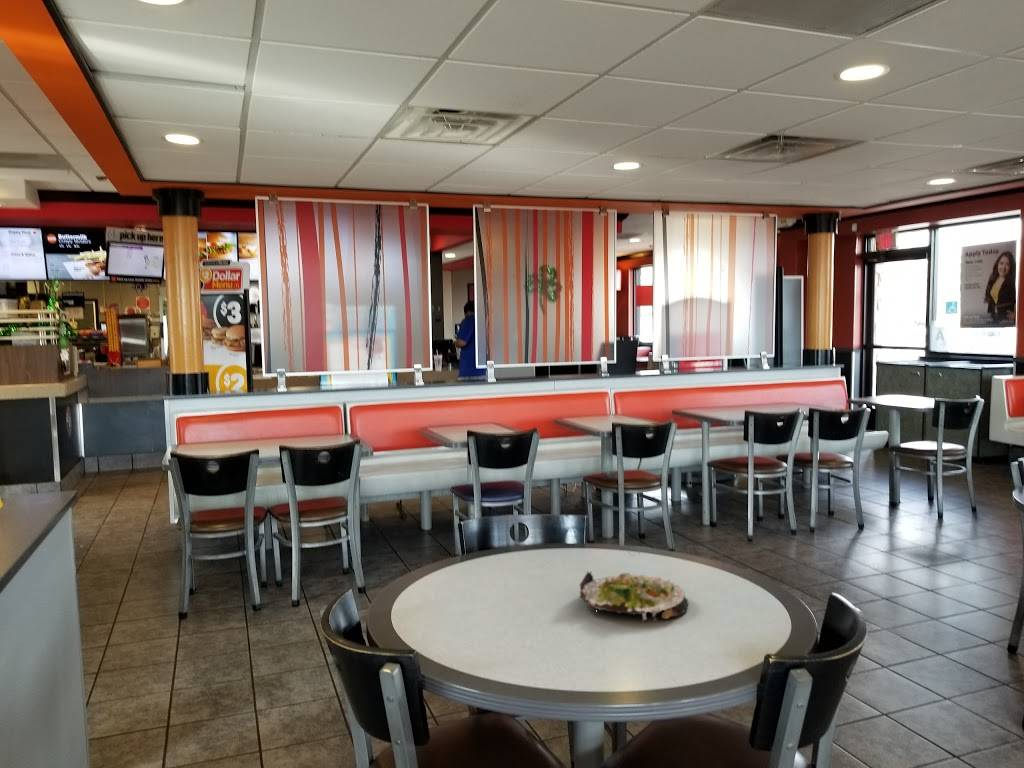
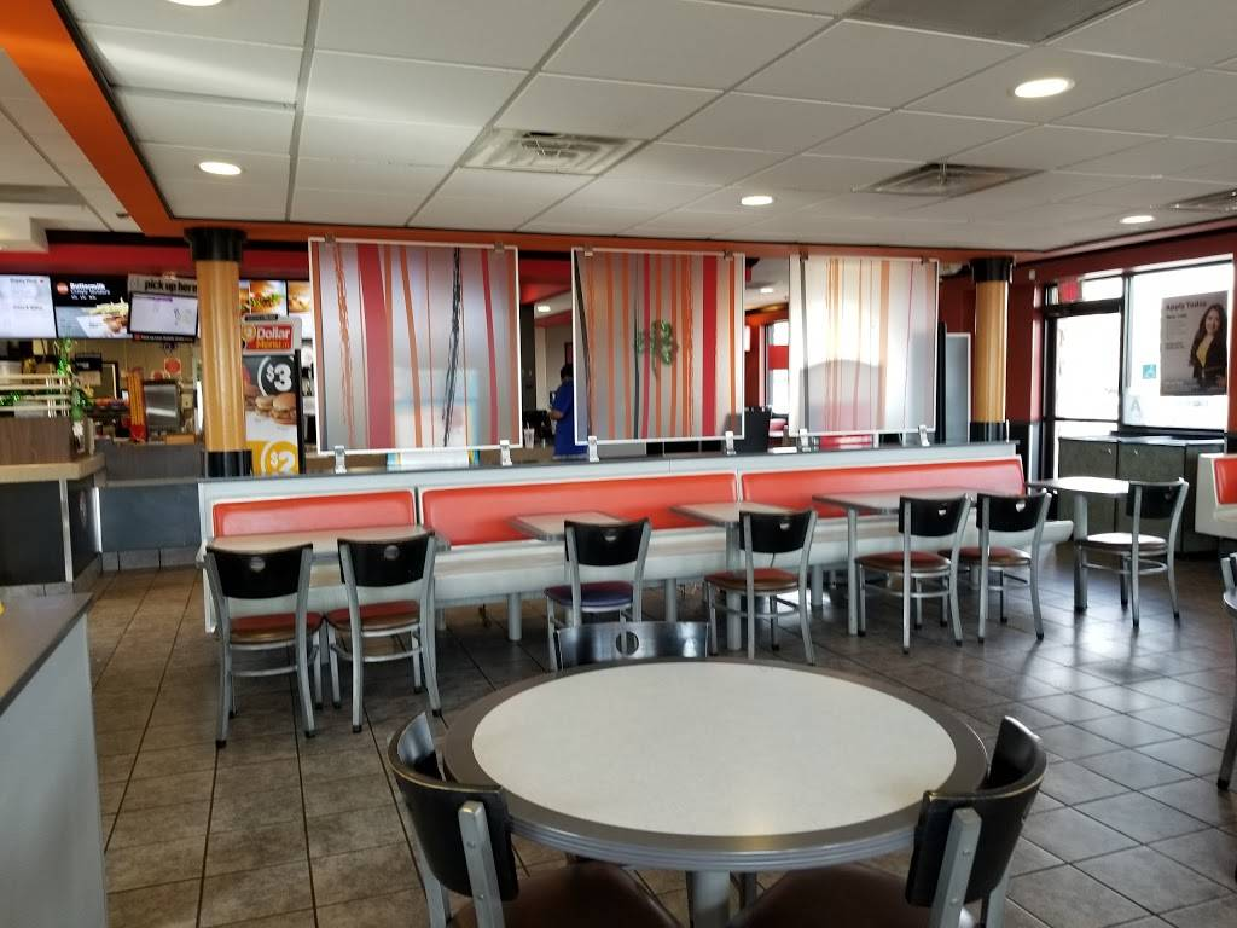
- salad plate (634, 590)
